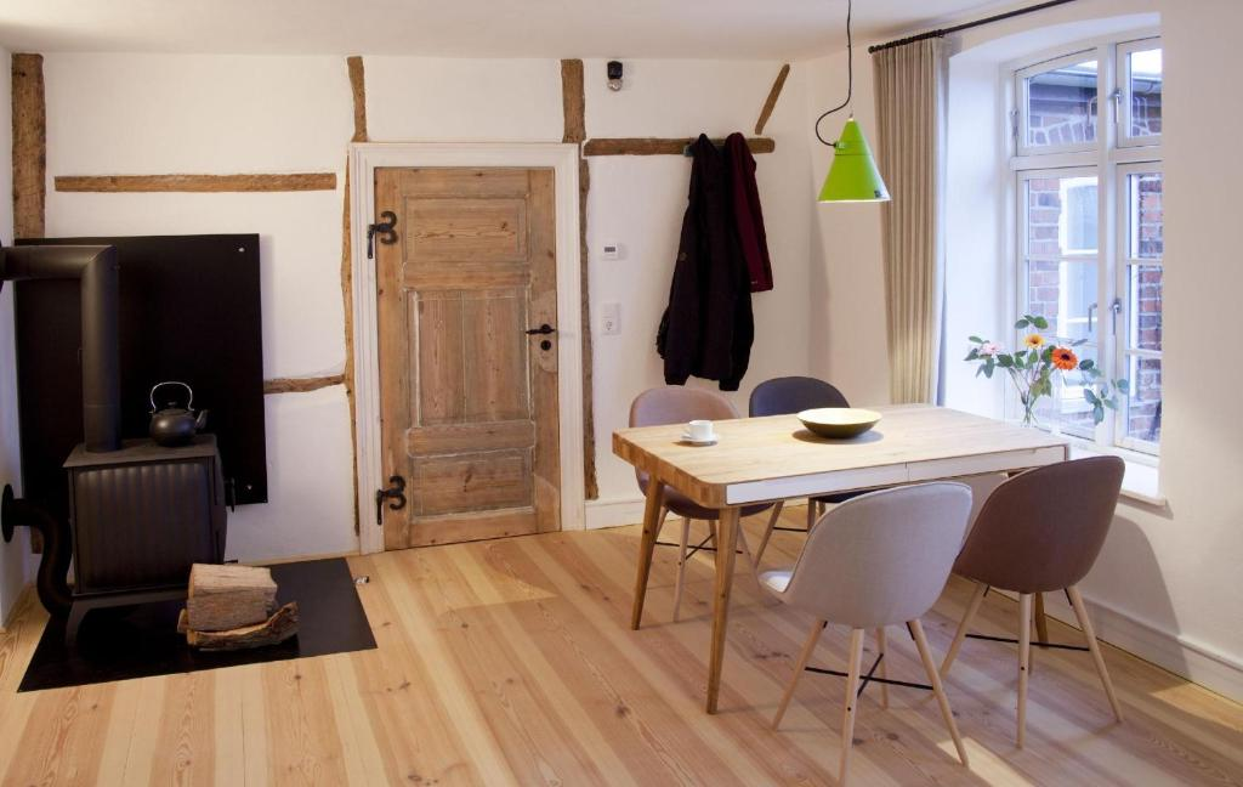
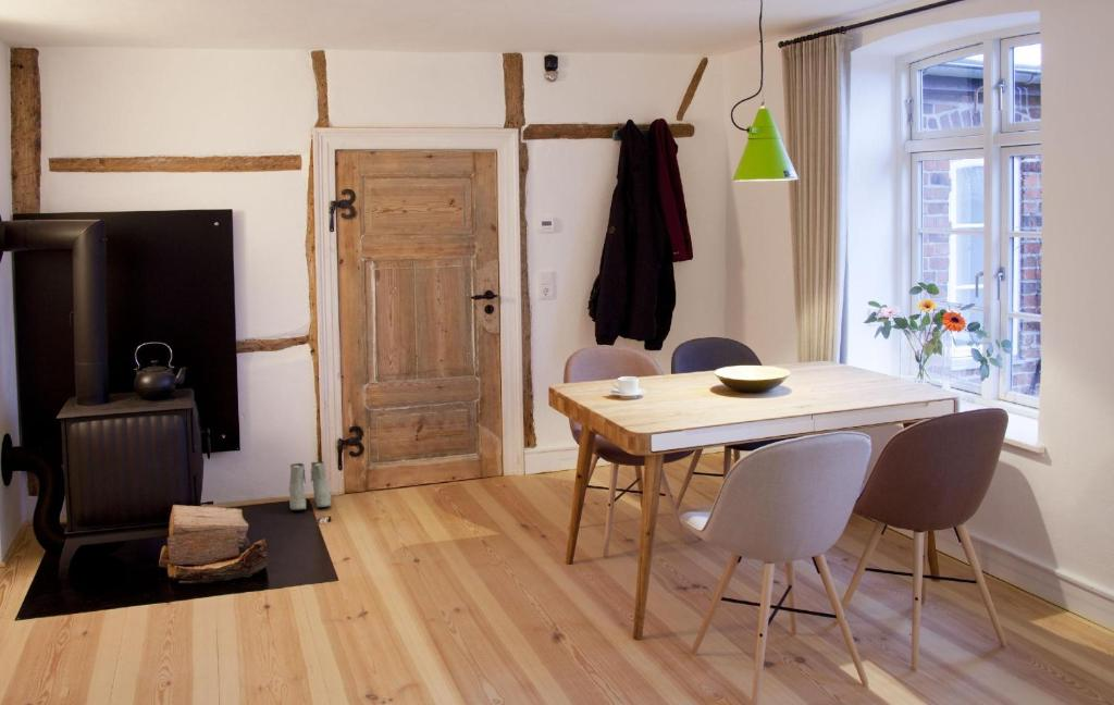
+ boots (311, 483)
